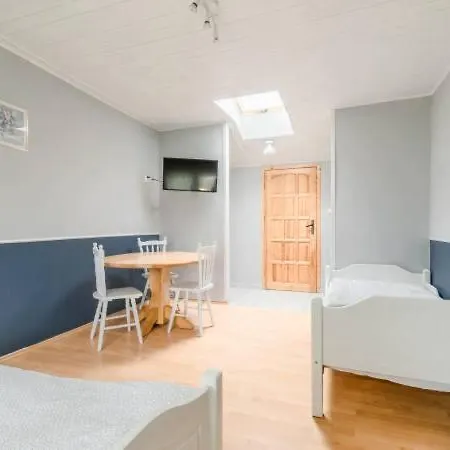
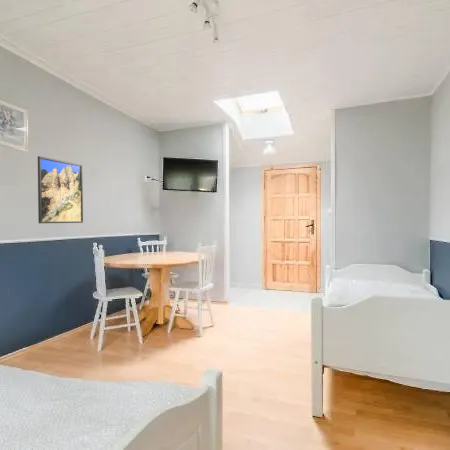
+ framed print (62, 192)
